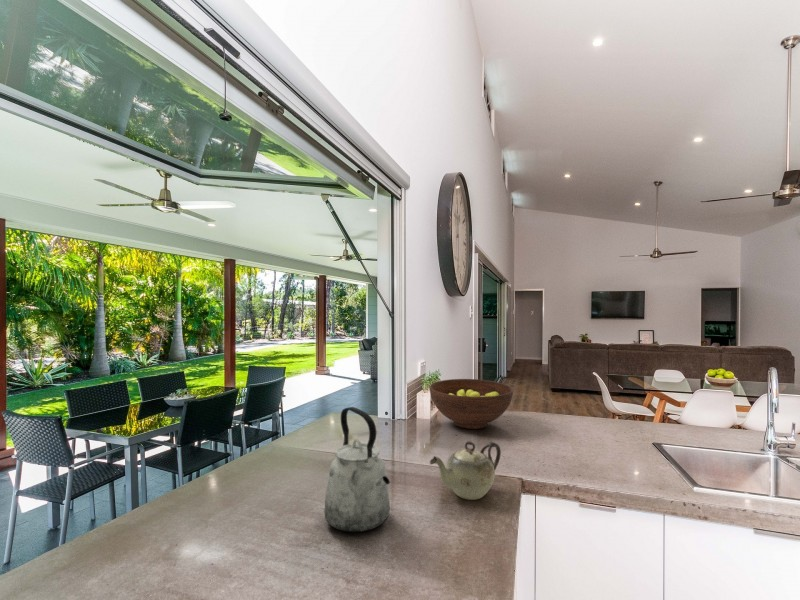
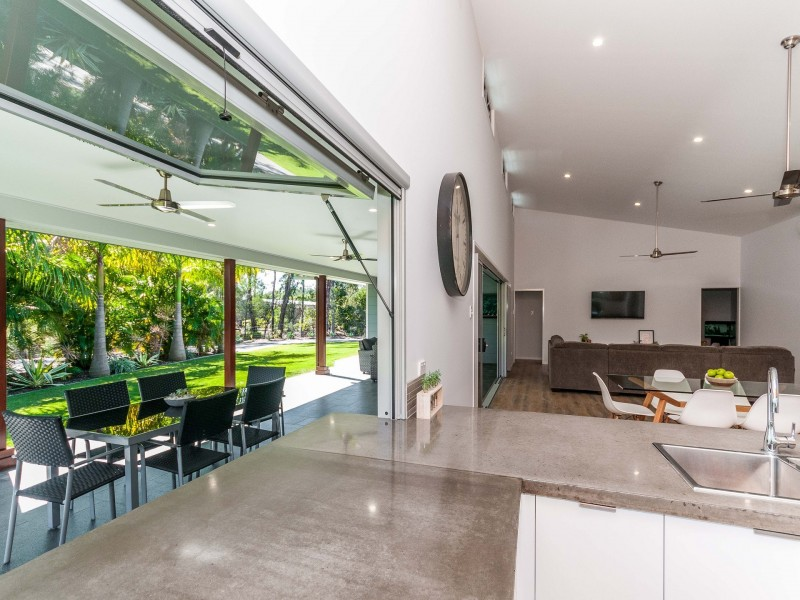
- fruit bowl (470, 405)
- kettle (363, 469)
- teapot (466, 467)
